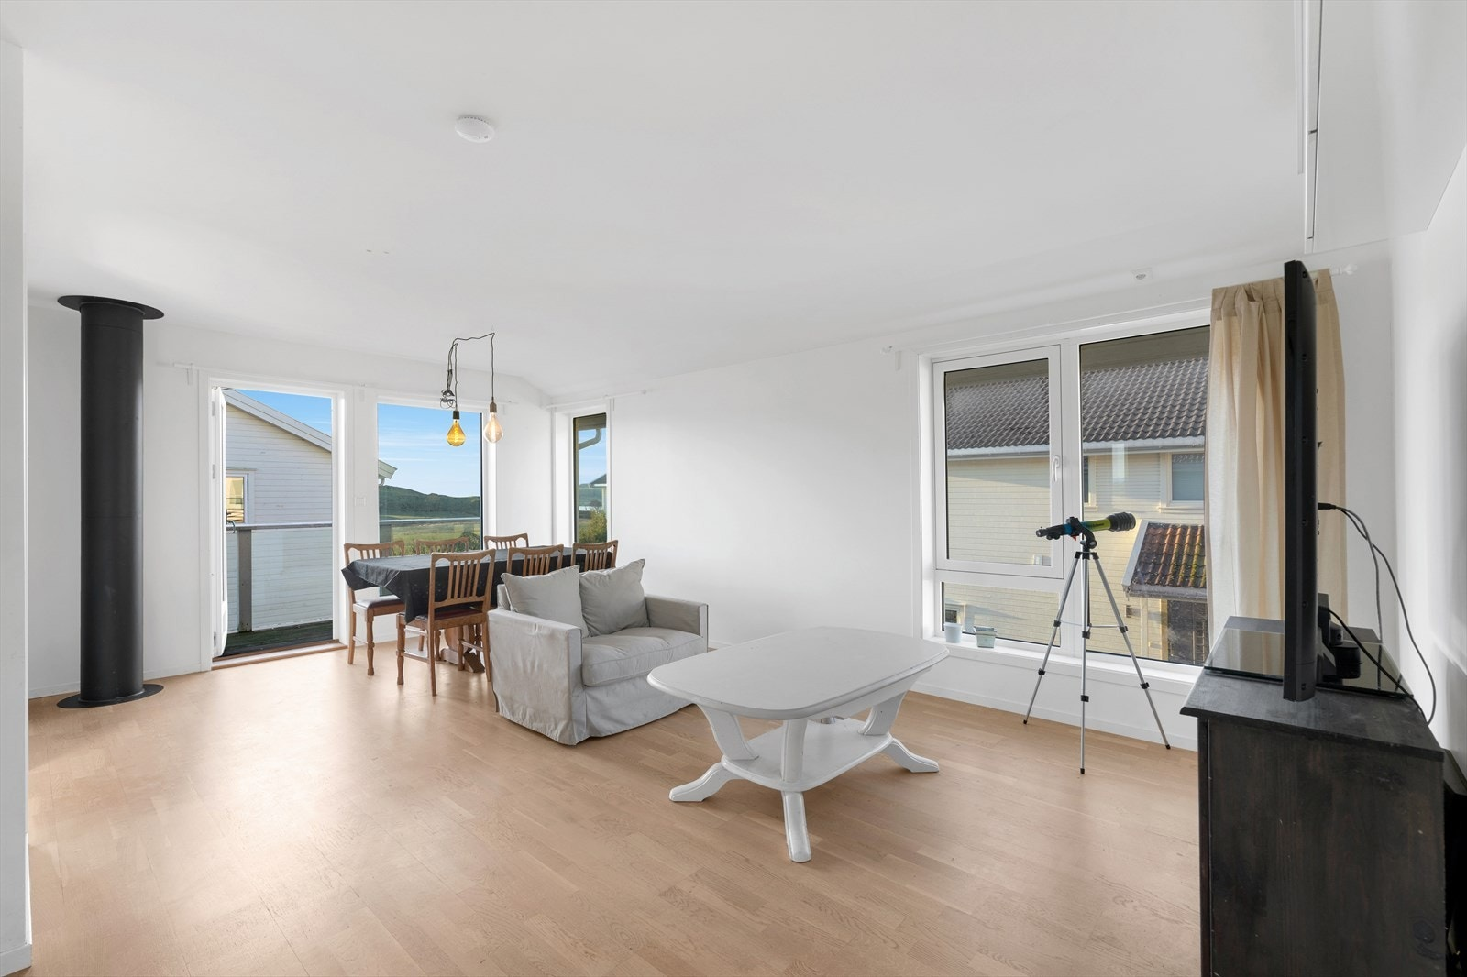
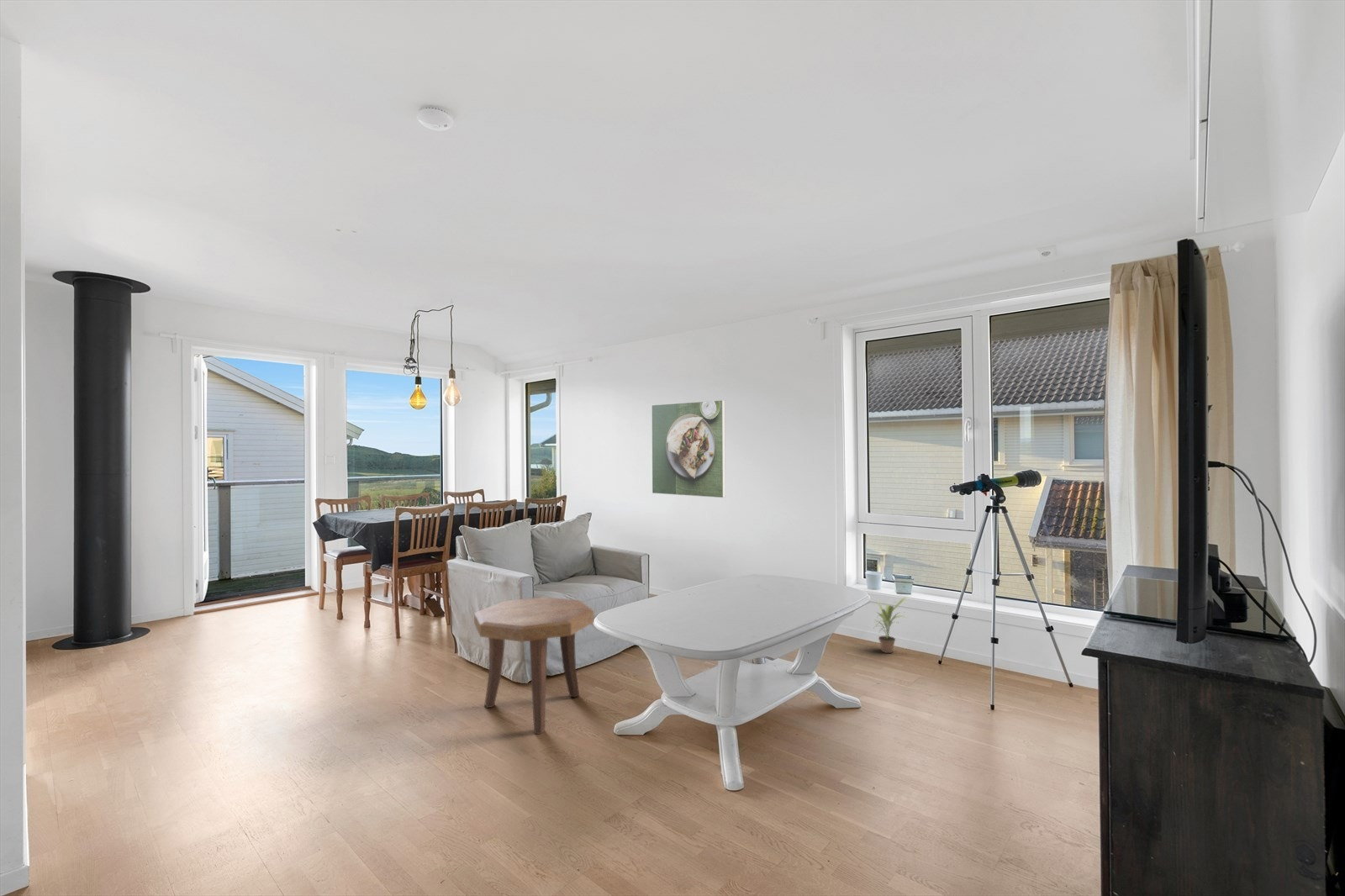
+ side table (534, 660)
+ potted plant (888, 625)
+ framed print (686, 449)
